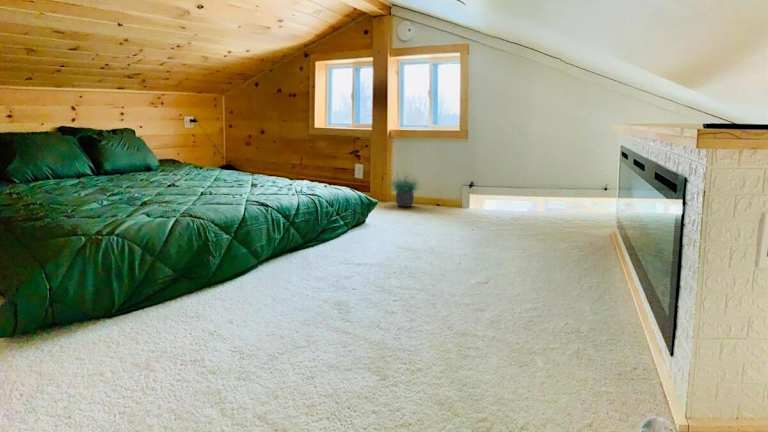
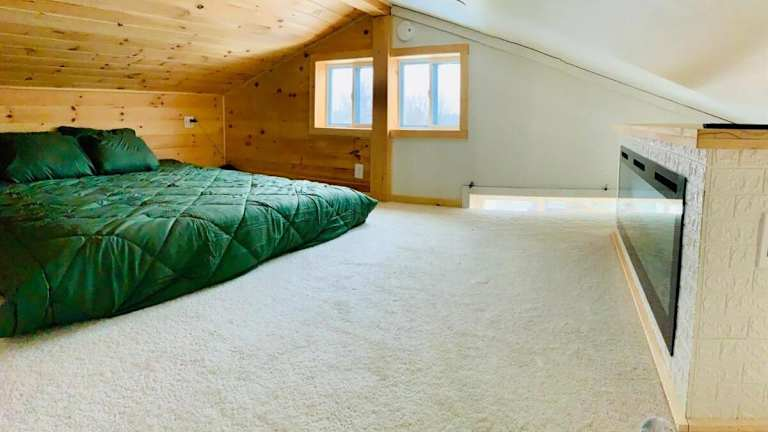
- potted plant (404, 185)
